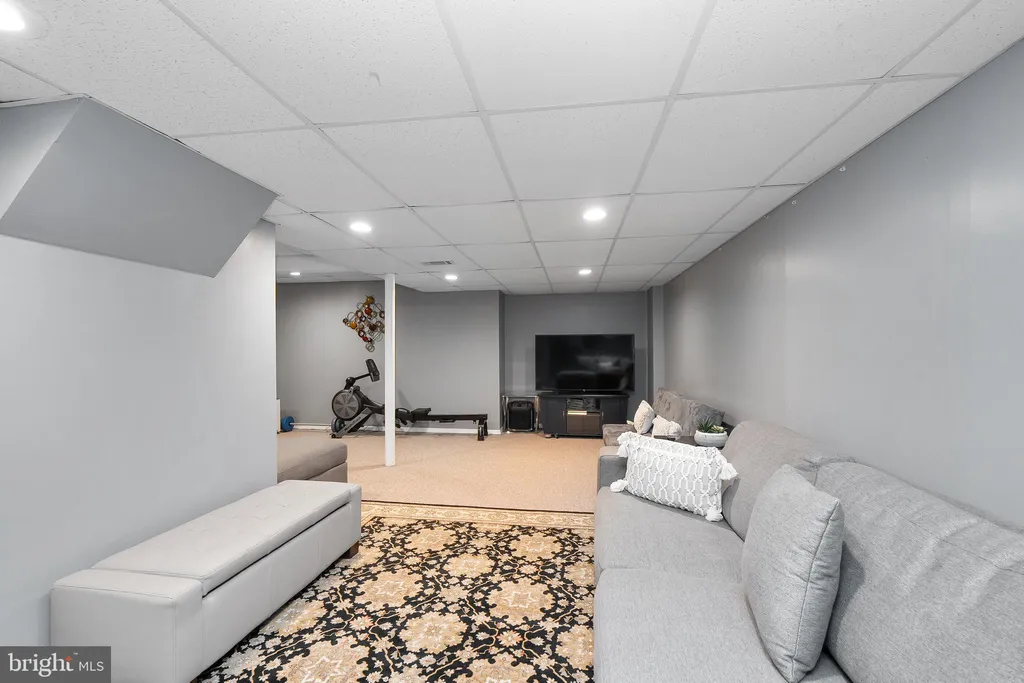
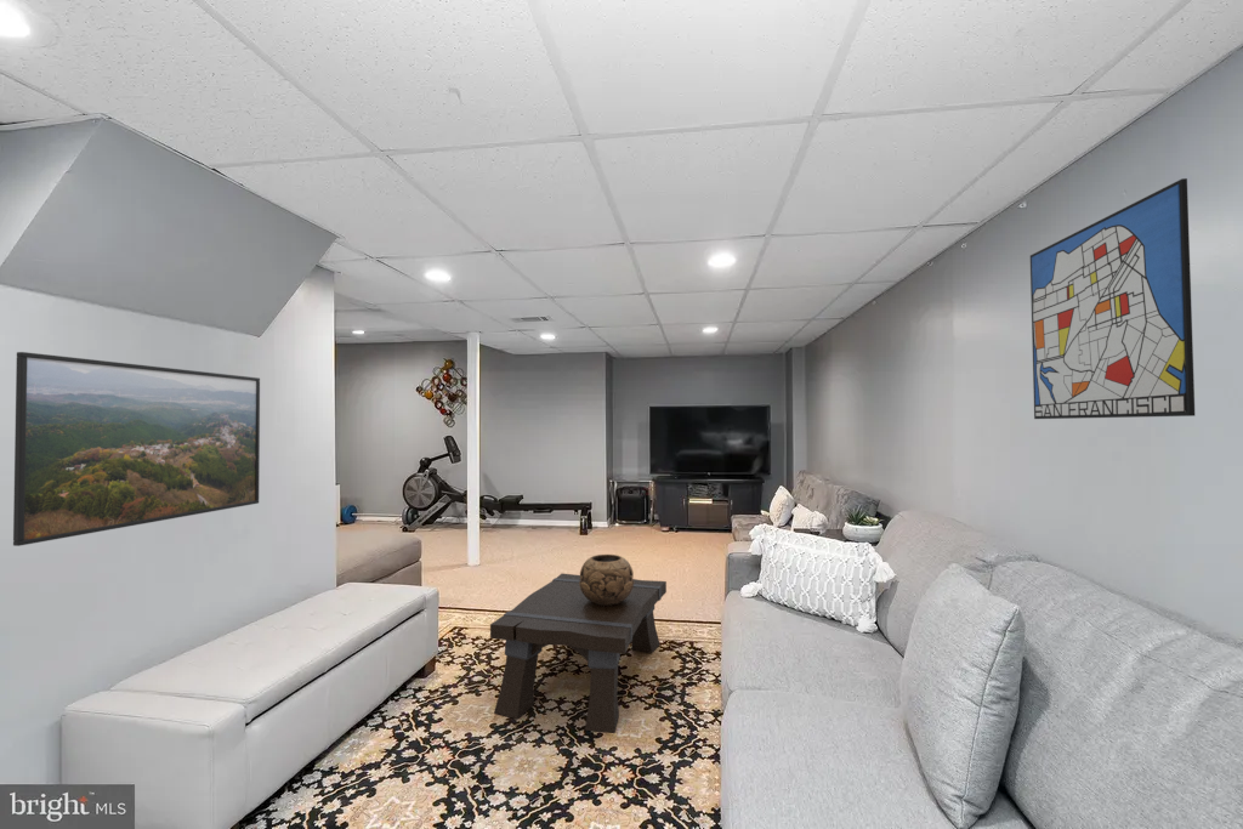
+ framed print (163, 443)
+ coffee table (588, 636)
+ decorative bowl (606, 578)
+ wall art (1096, 320)
